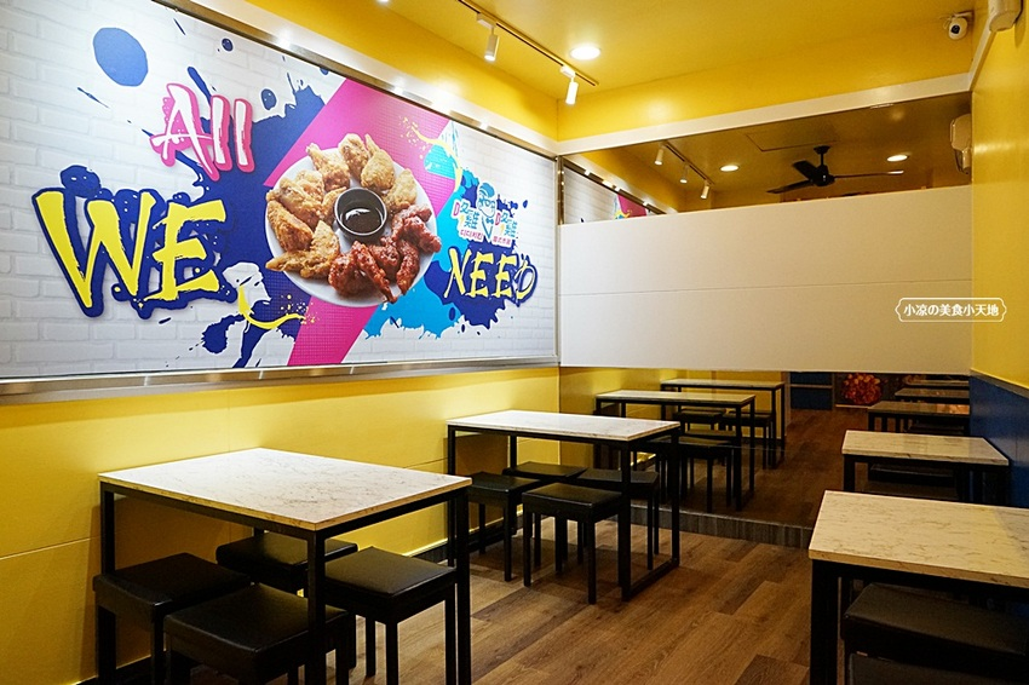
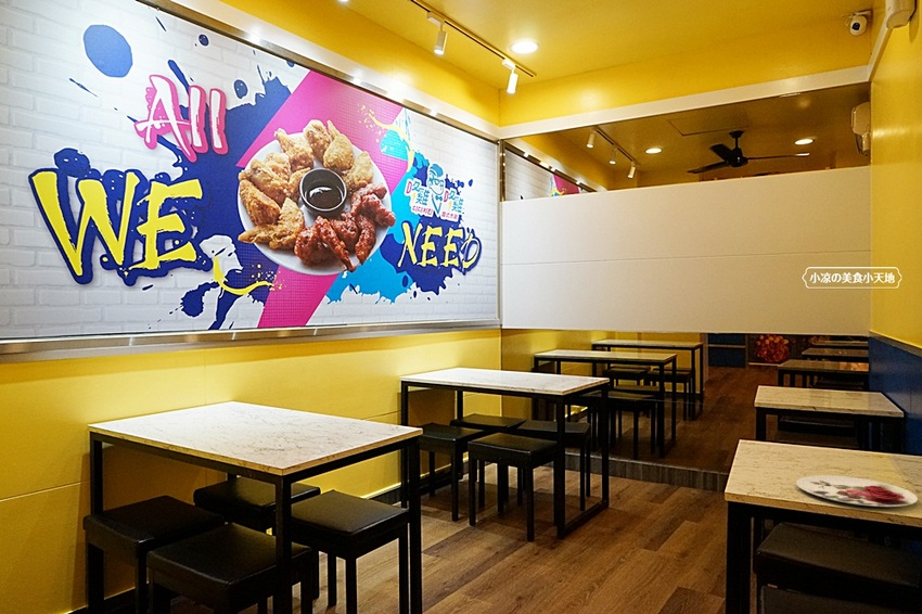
+ plate (854, 488)
